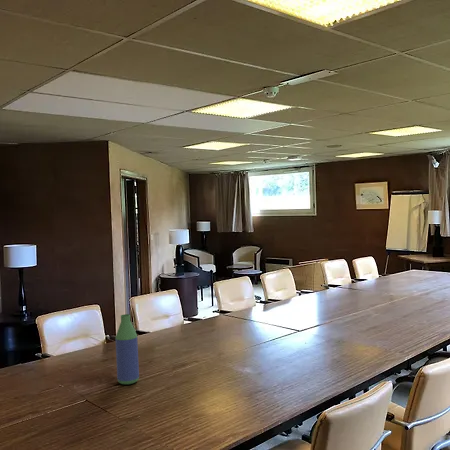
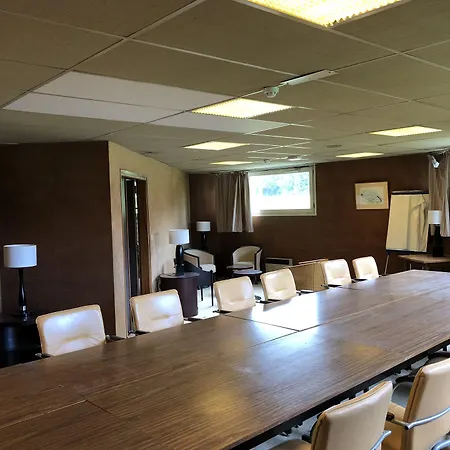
- bottle (126, 348)
